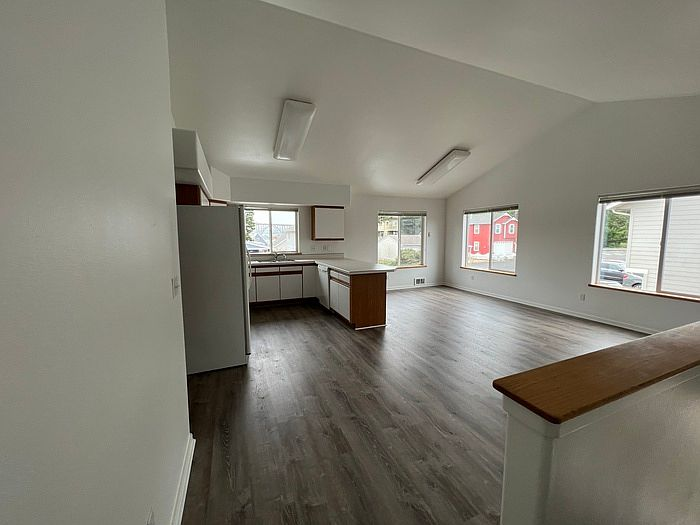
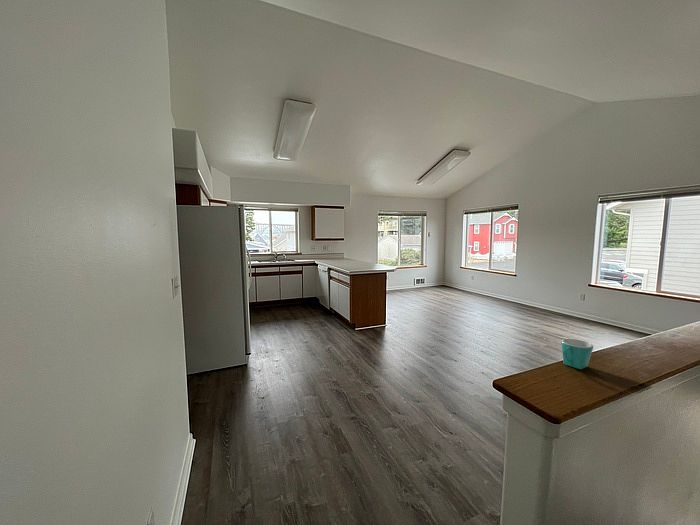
+ mug (573, 355)
